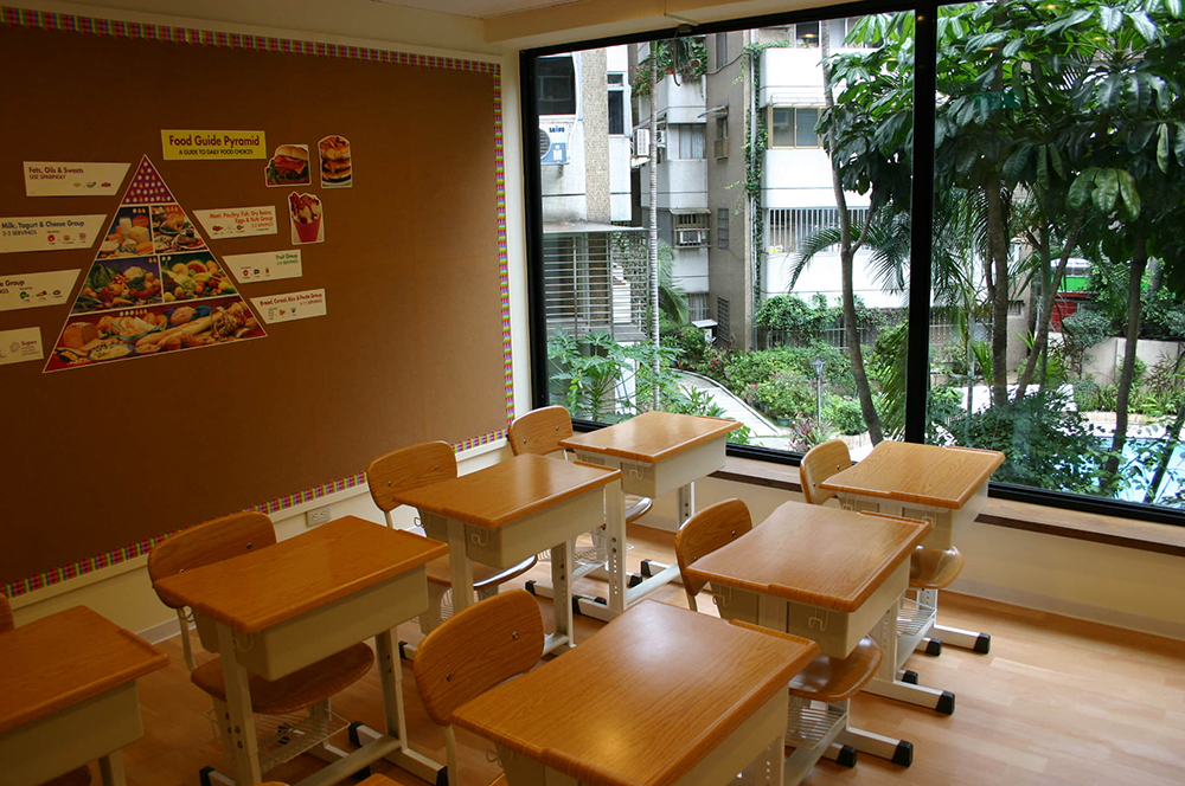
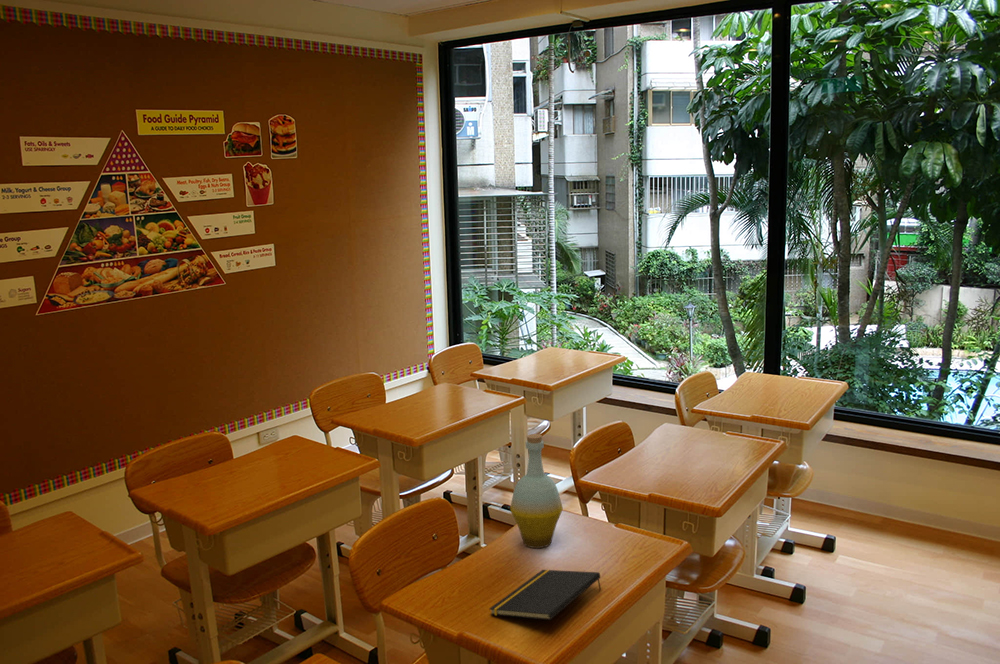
+ bottle (535, 489)
+ notepad (546, 593)
